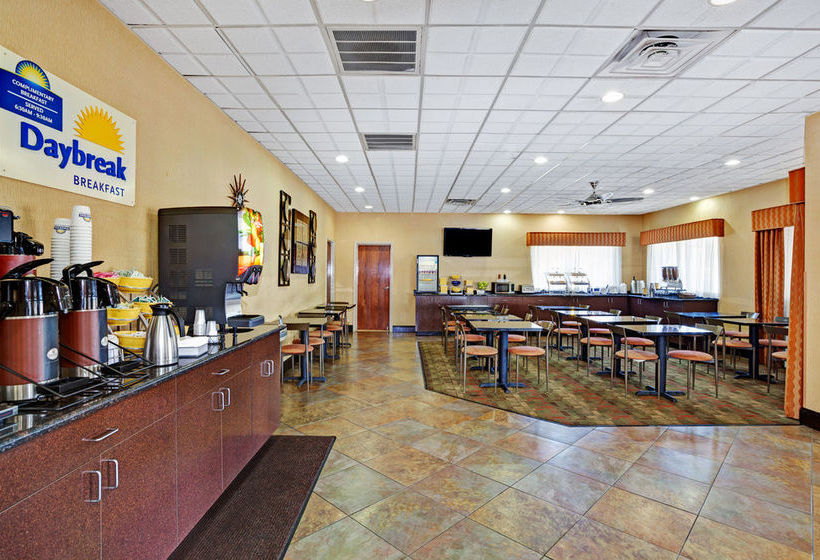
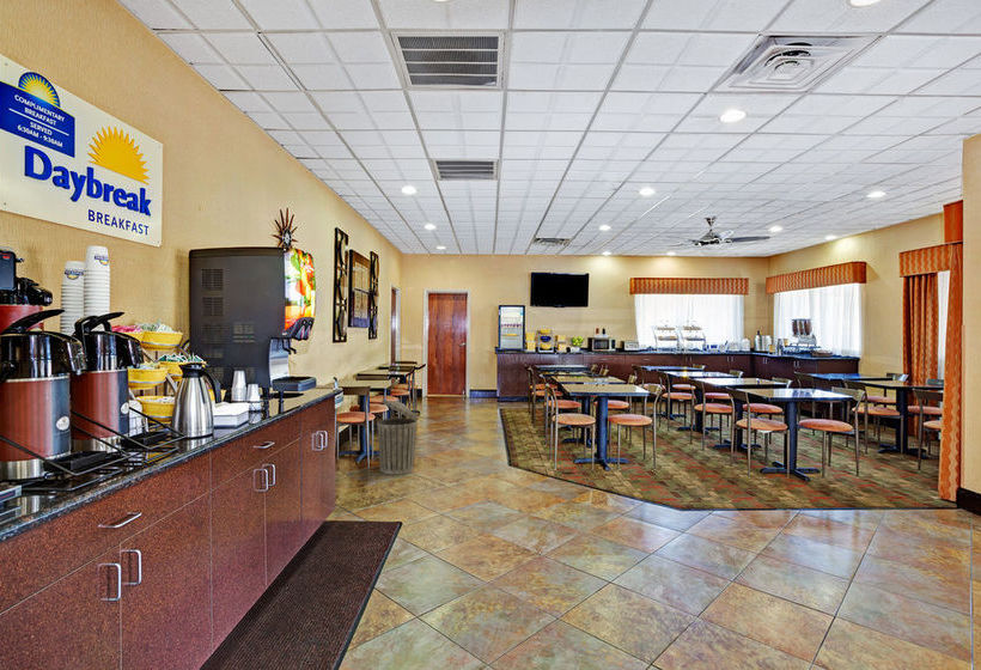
+ trash can (397, 433)
